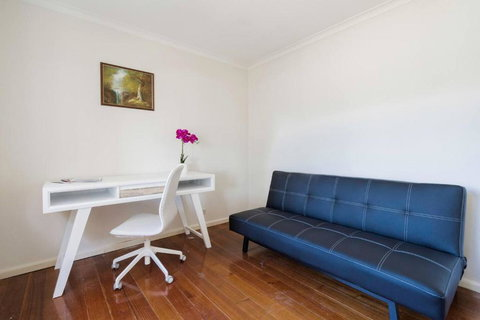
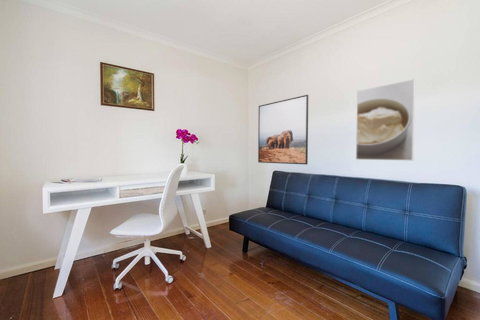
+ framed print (280, 132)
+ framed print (383, 123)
